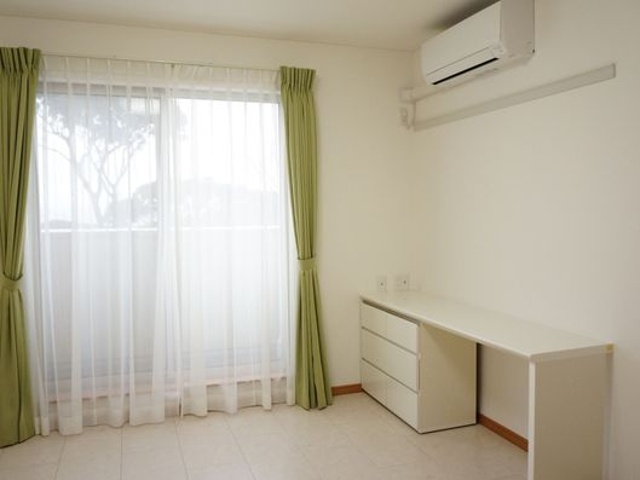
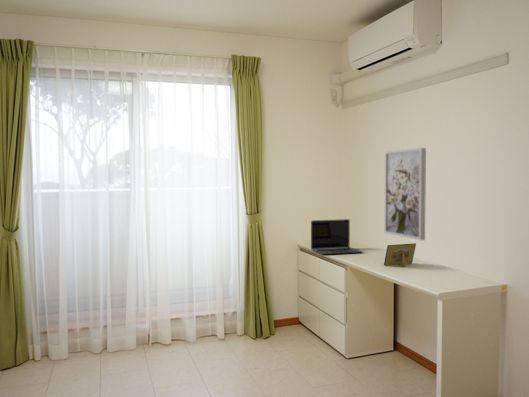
+ picture frame (401, 254)
+ wall art (403, 193)
+ laptop (336, 236)
